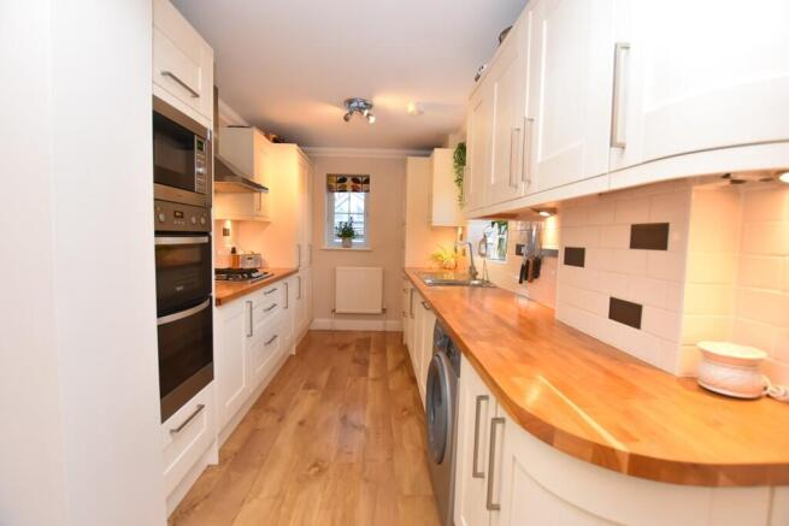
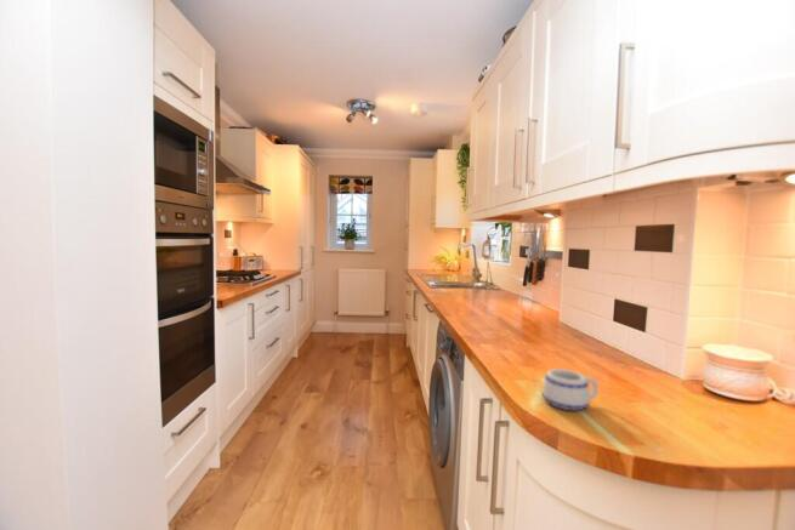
+ mug (572, 388)
